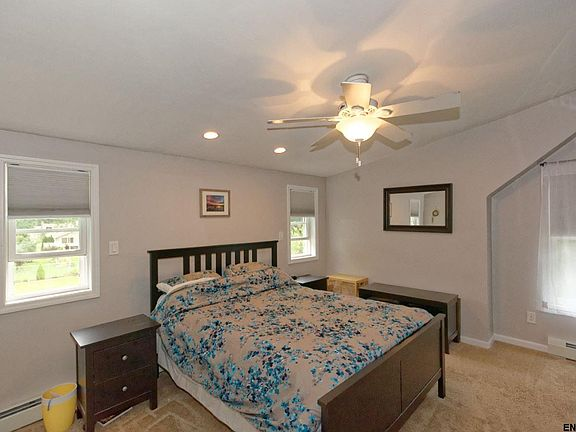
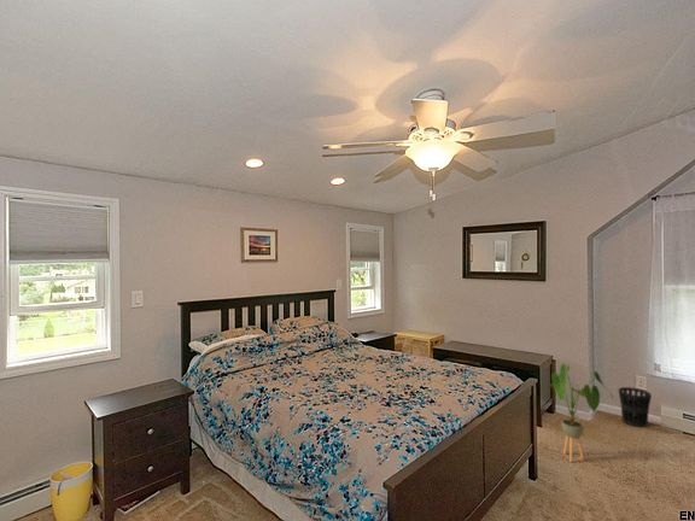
+ wastebasket (633, 406)
+ house plant (577, 415)
